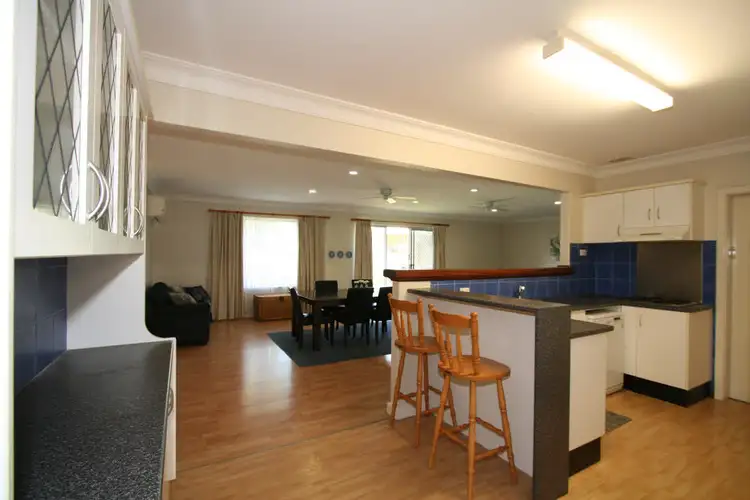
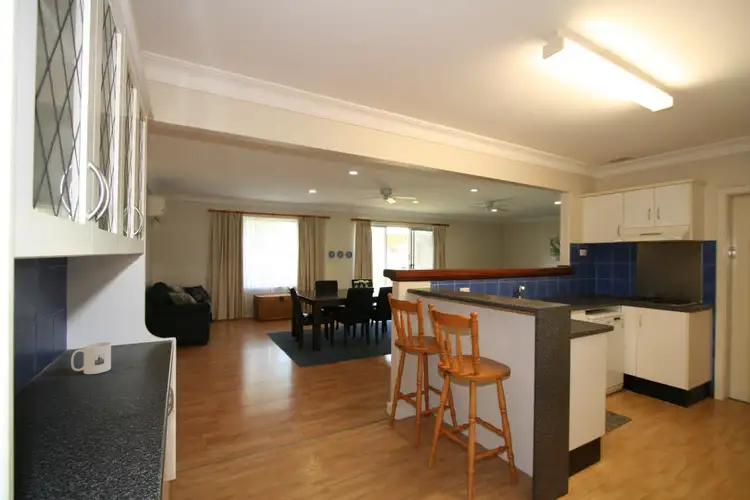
+ mug (91, 358)
